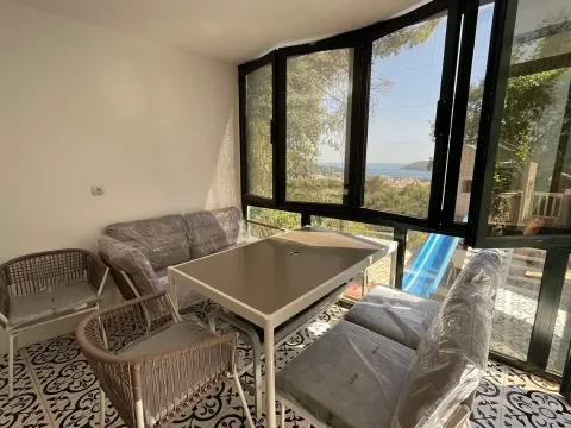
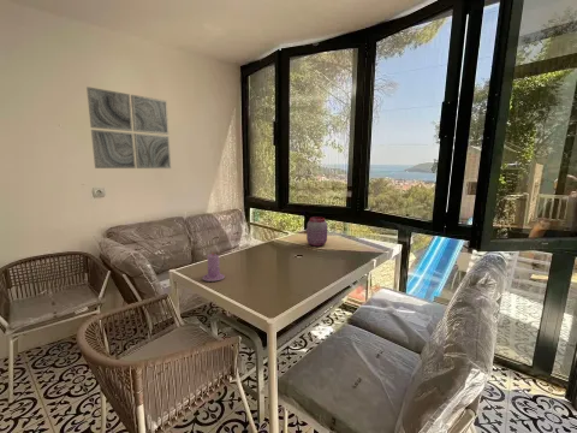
+ candle (213, 263)
+ jar (316, 231)
+ wall art (132, 134)
